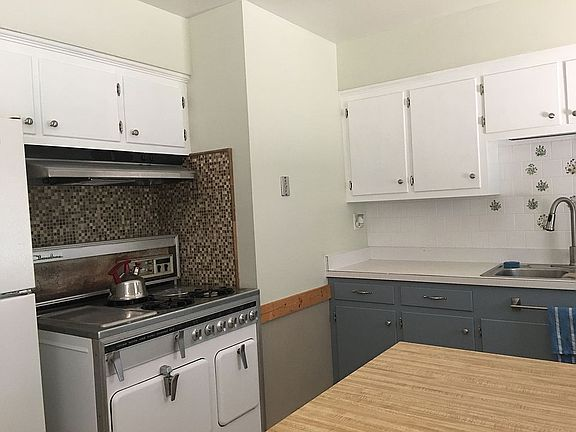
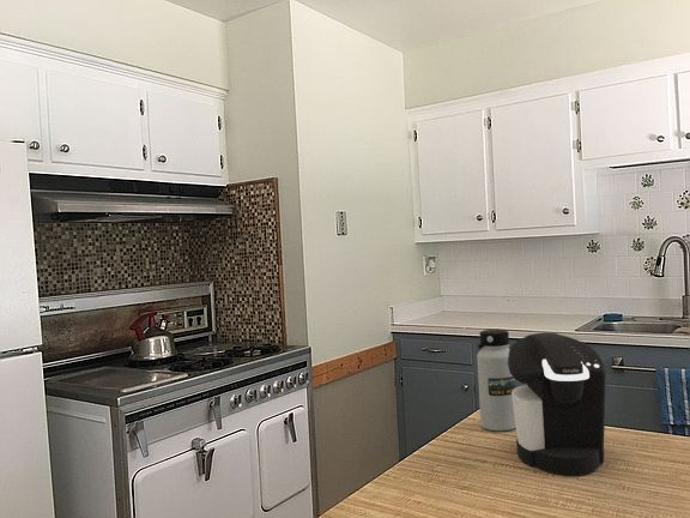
+ water bottle (496, 378)
+ coffee maker (558, 398)
